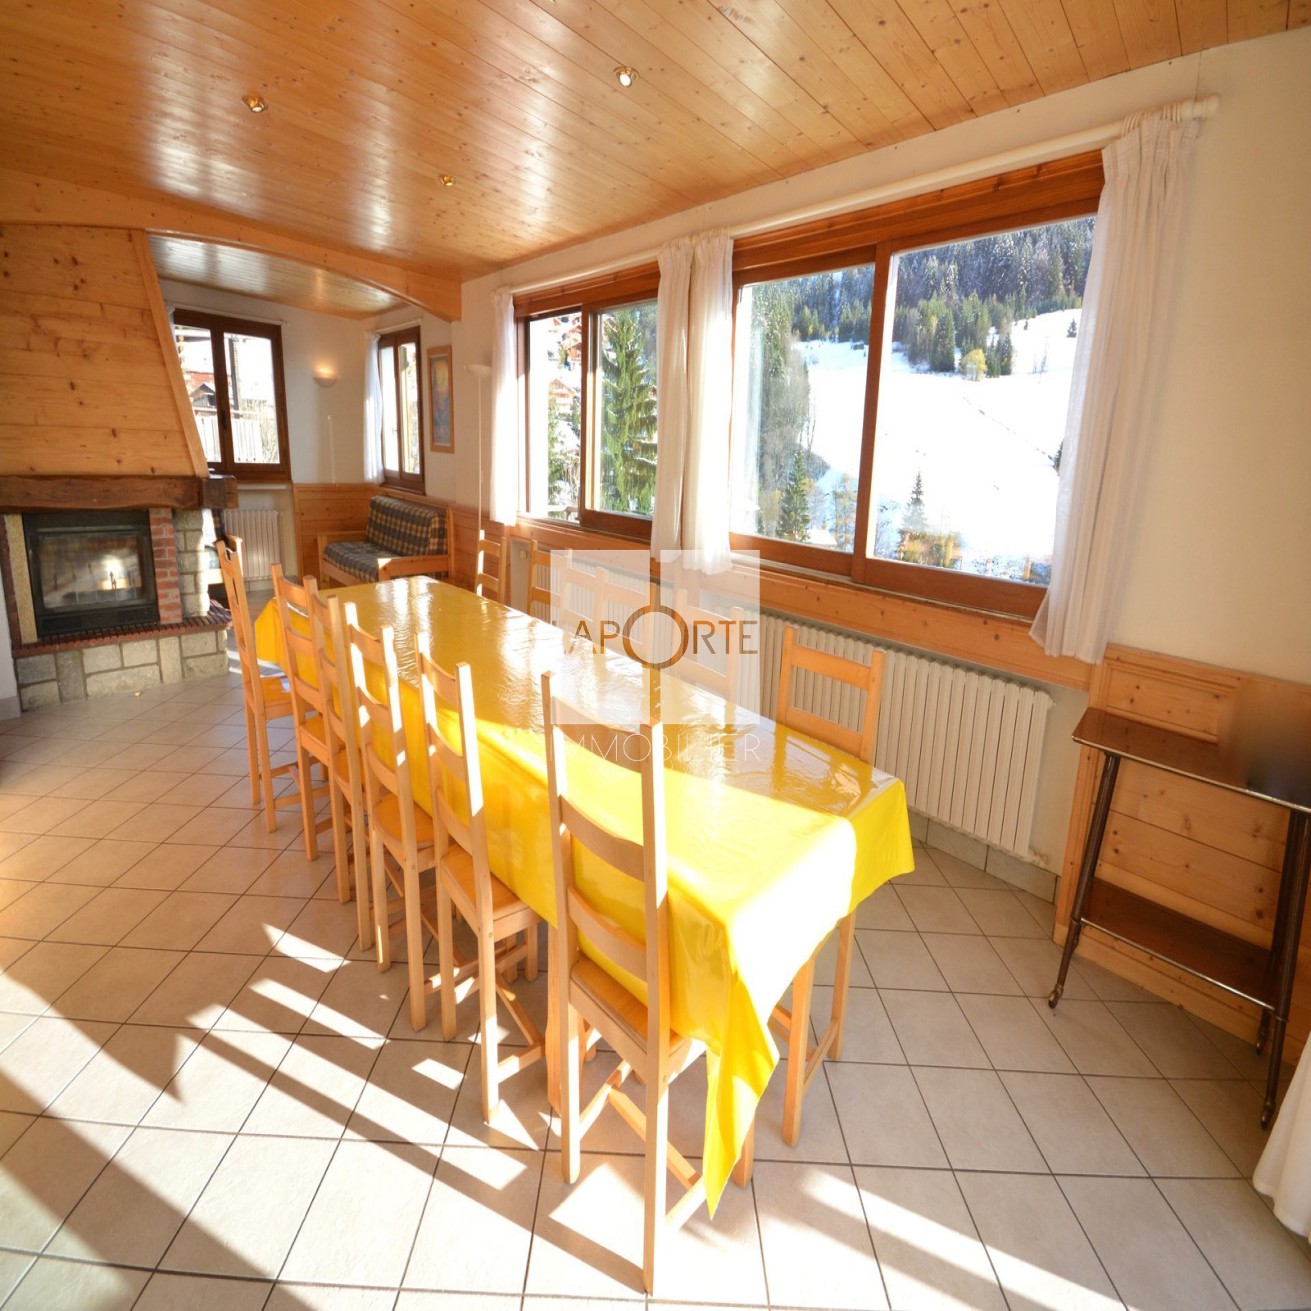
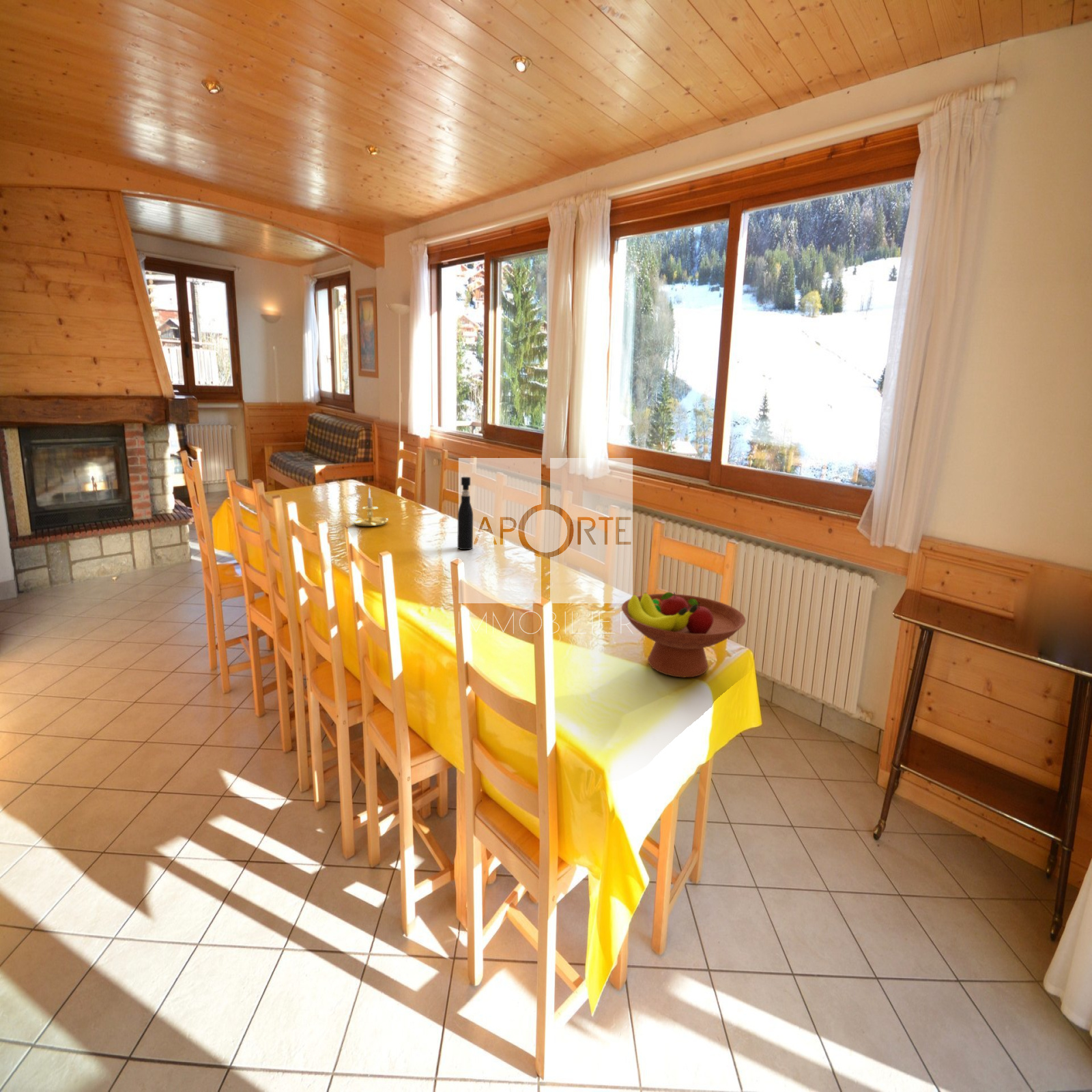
+ candle holder (367, 506)
+ pepper grinder (465, 513)
+ fruit bowl (680, 629)
